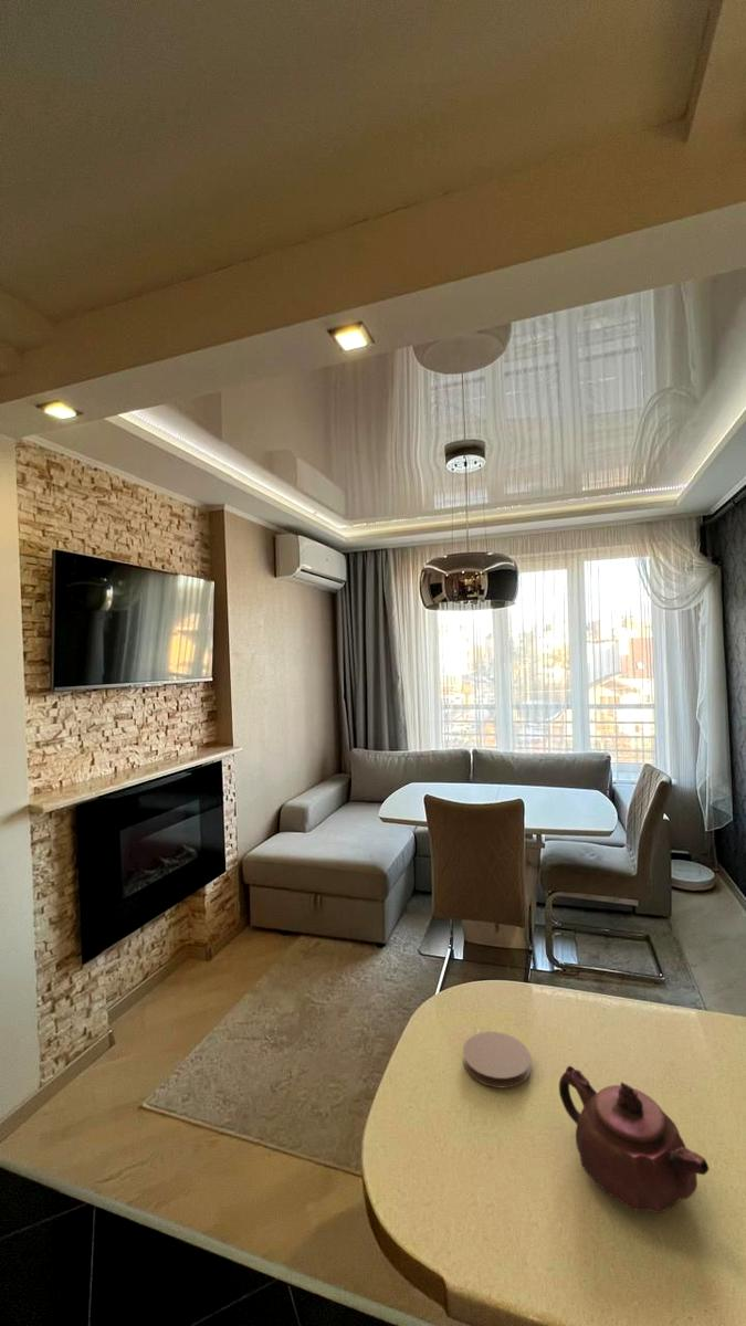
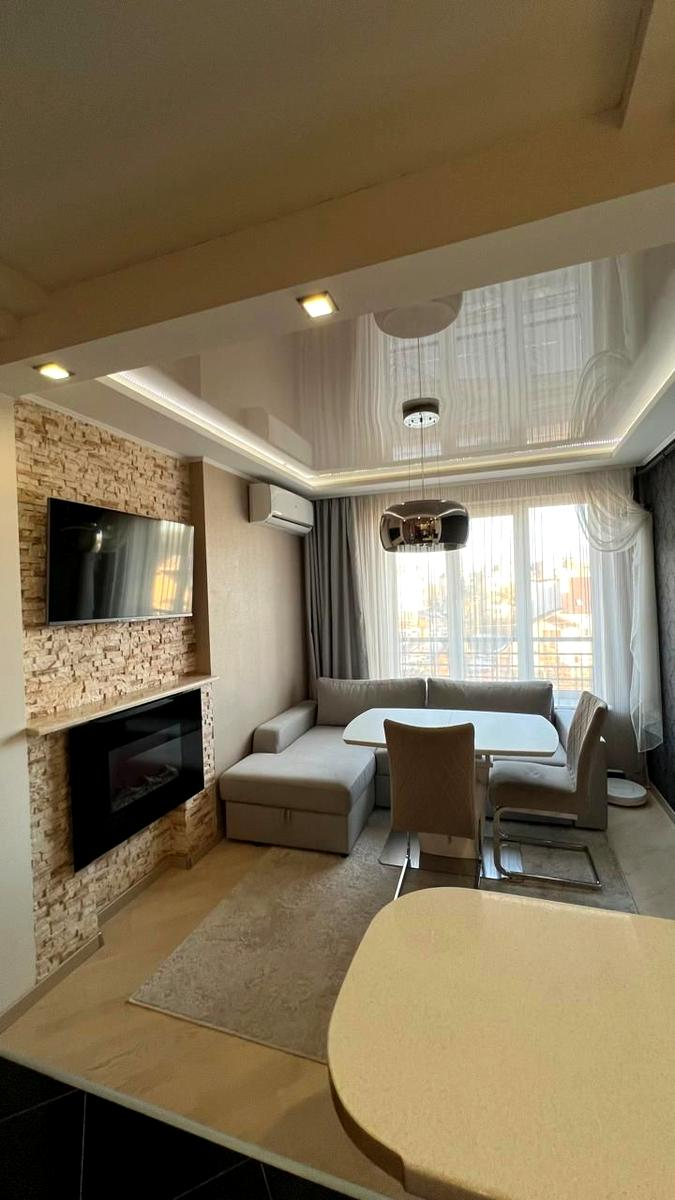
- coaster (496, 1057)
- teapot (626, 1126)
